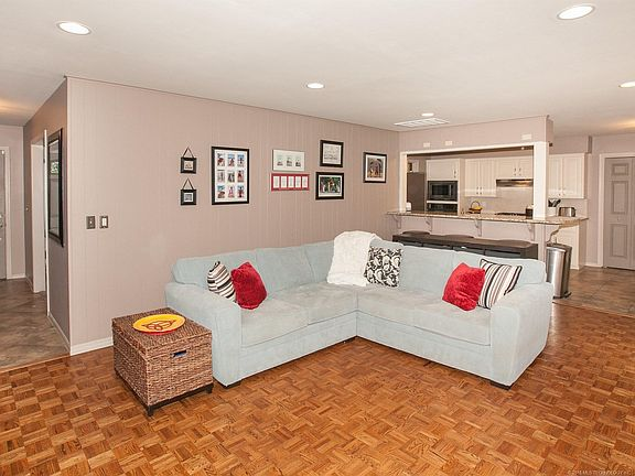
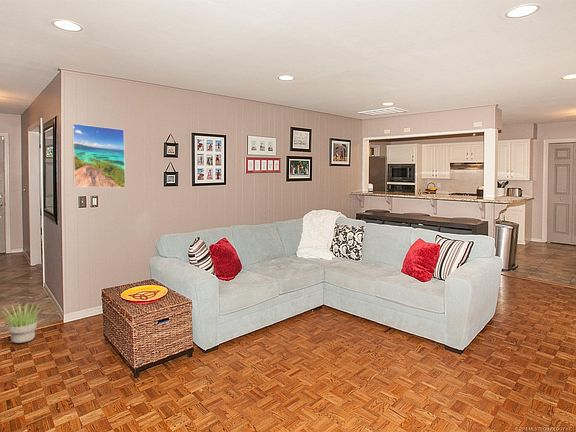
+ potted plant (22, 323)
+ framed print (99, 157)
